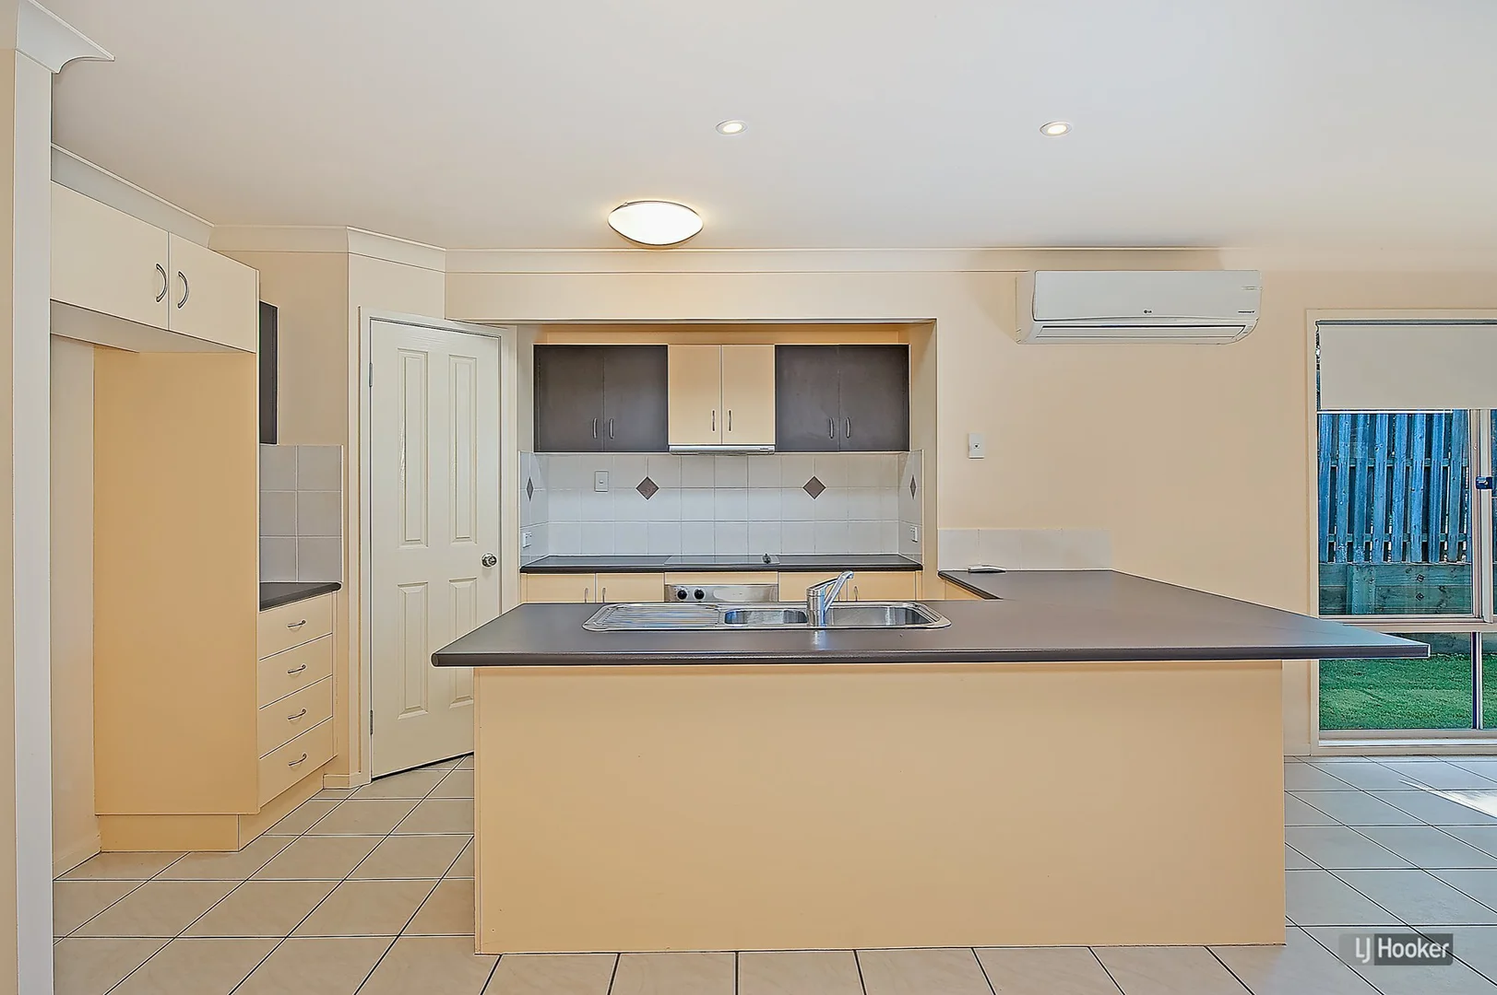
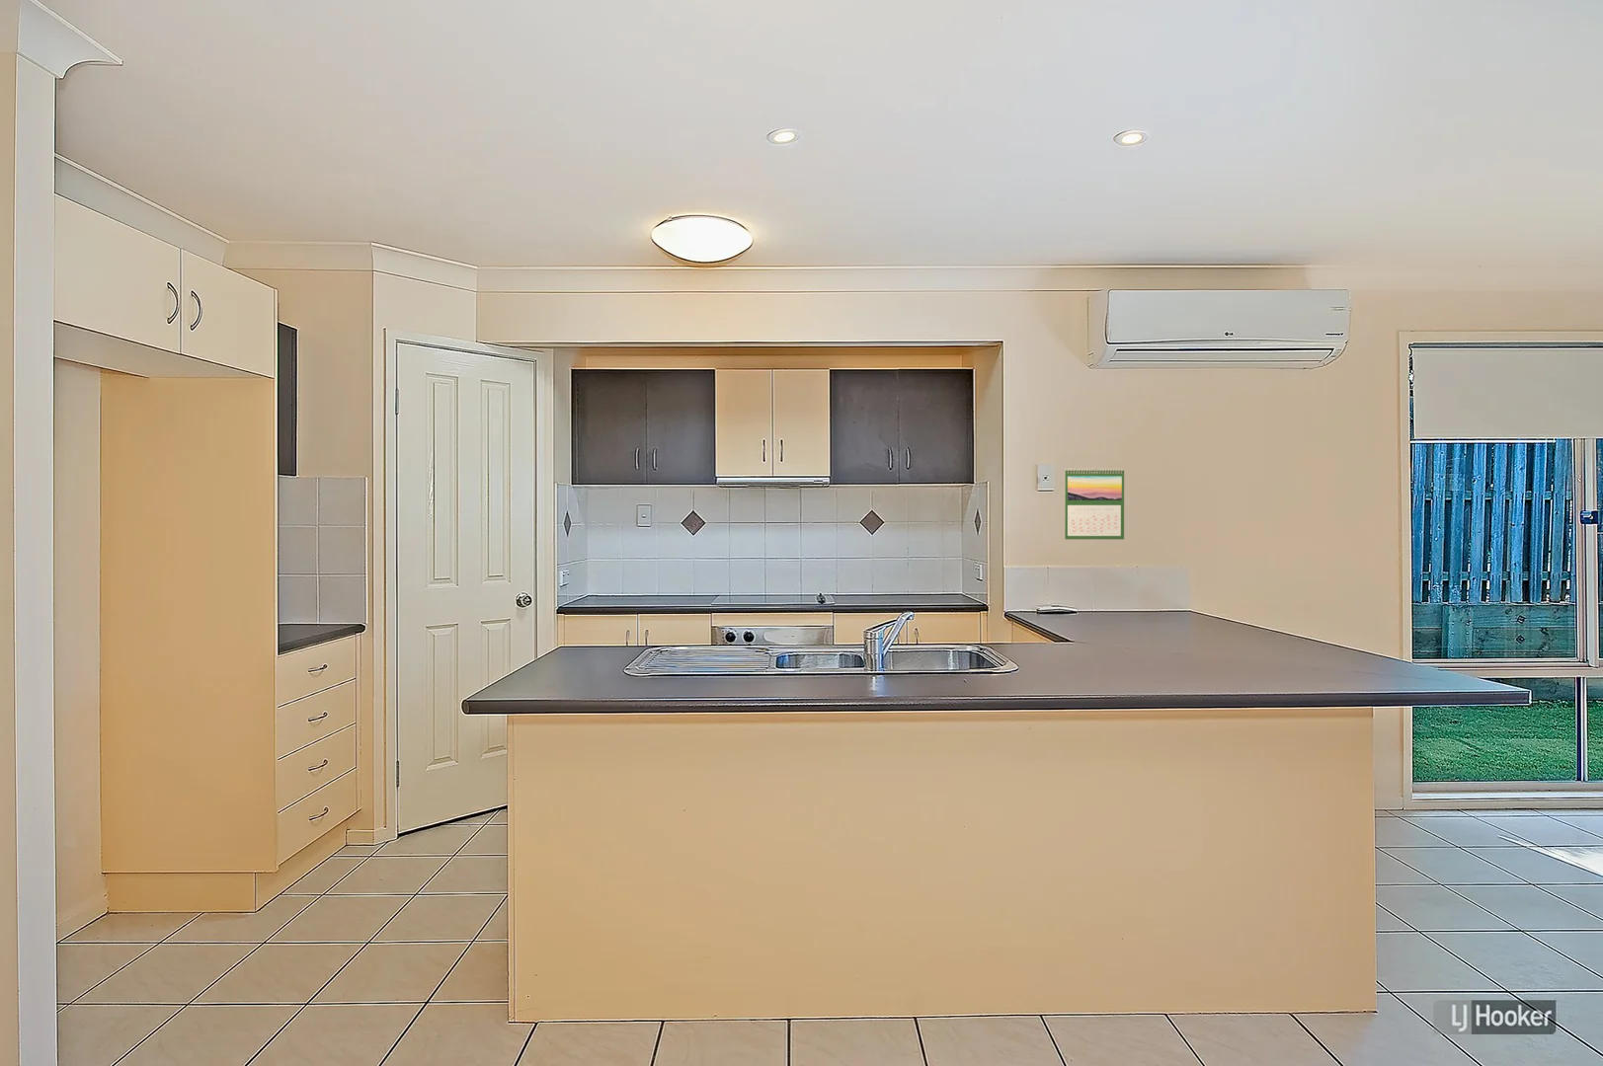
+ calendar (1095, 502)
